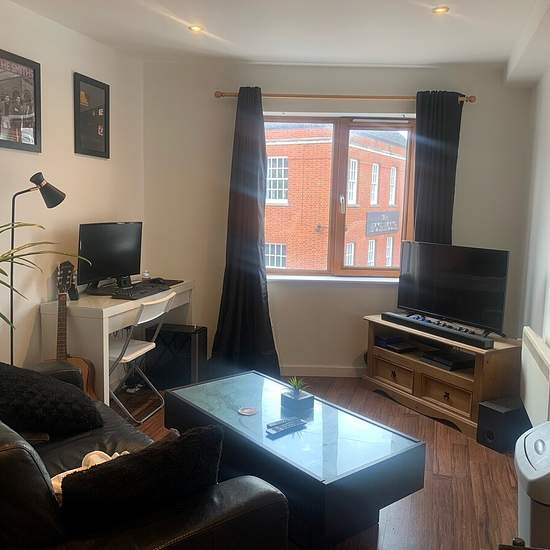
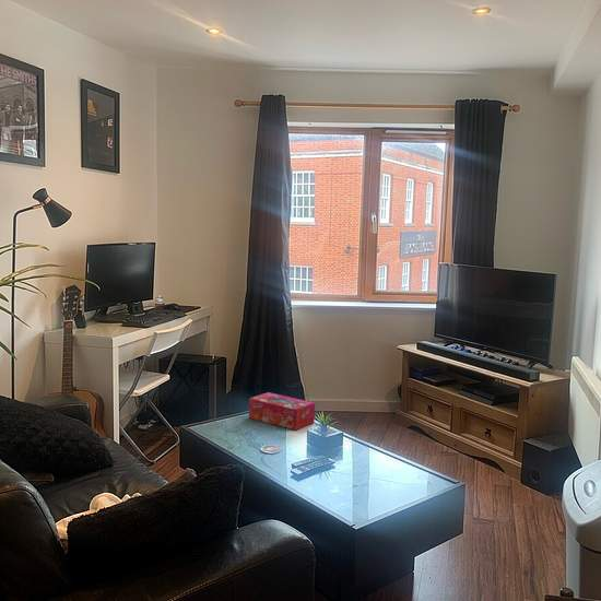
+ tissue box (281, 410)
